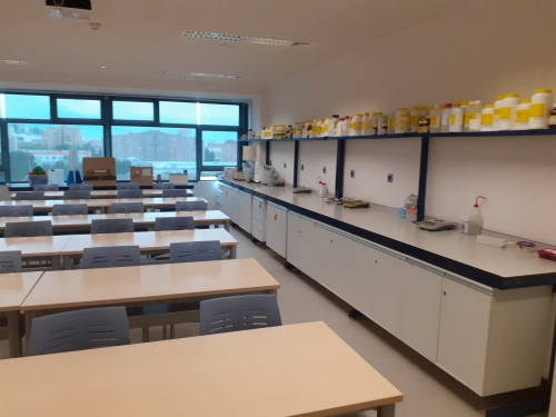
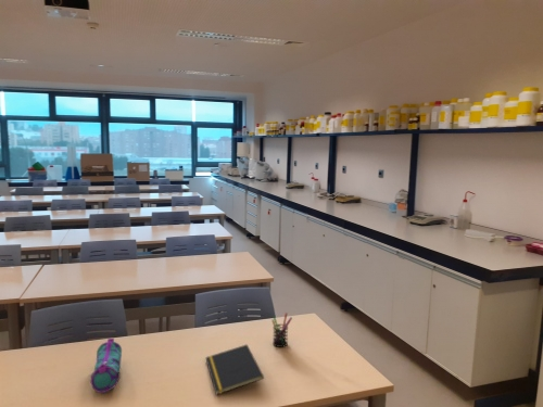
+ pencil case (108, 364)
+ notepad (232, 367)
+ pen holder (279, 328)
